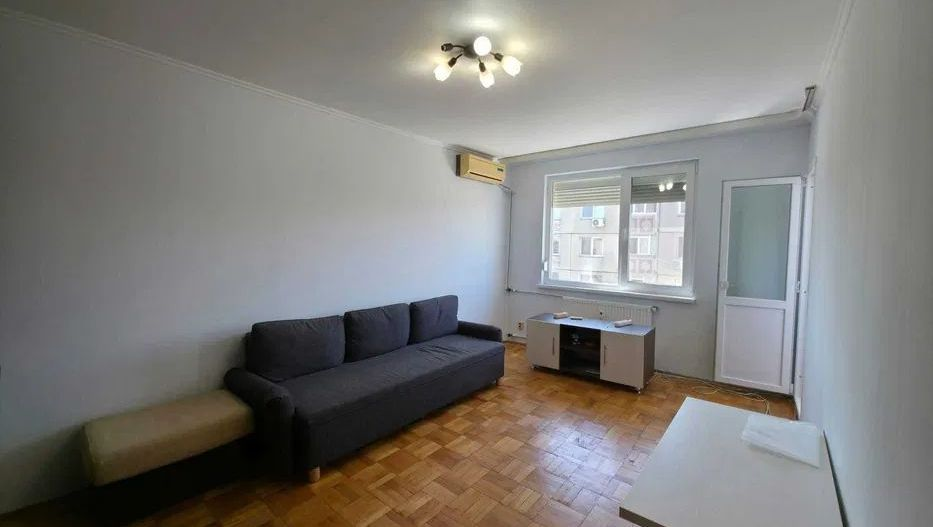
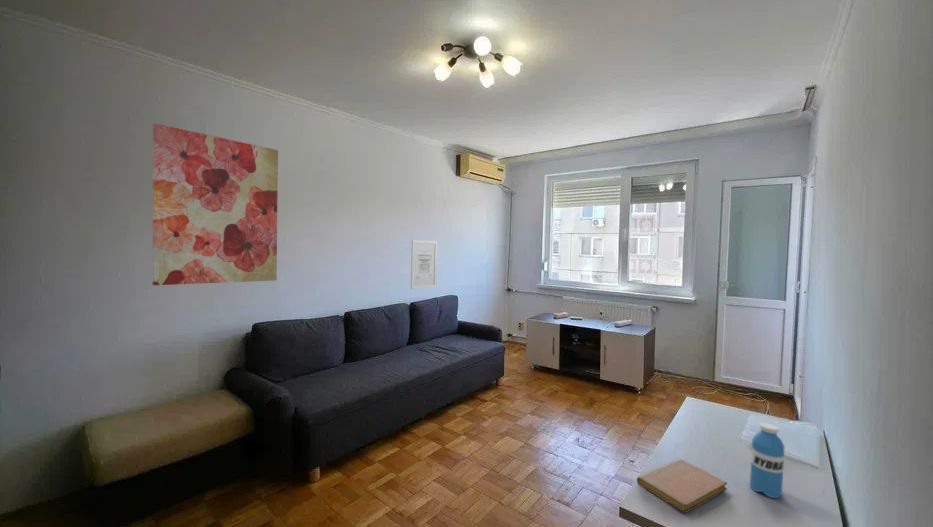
+ wall art (424, 264)
+ wall art (221, 210)
+ water bottle (767, 458)
+ notebook (681, 482)
